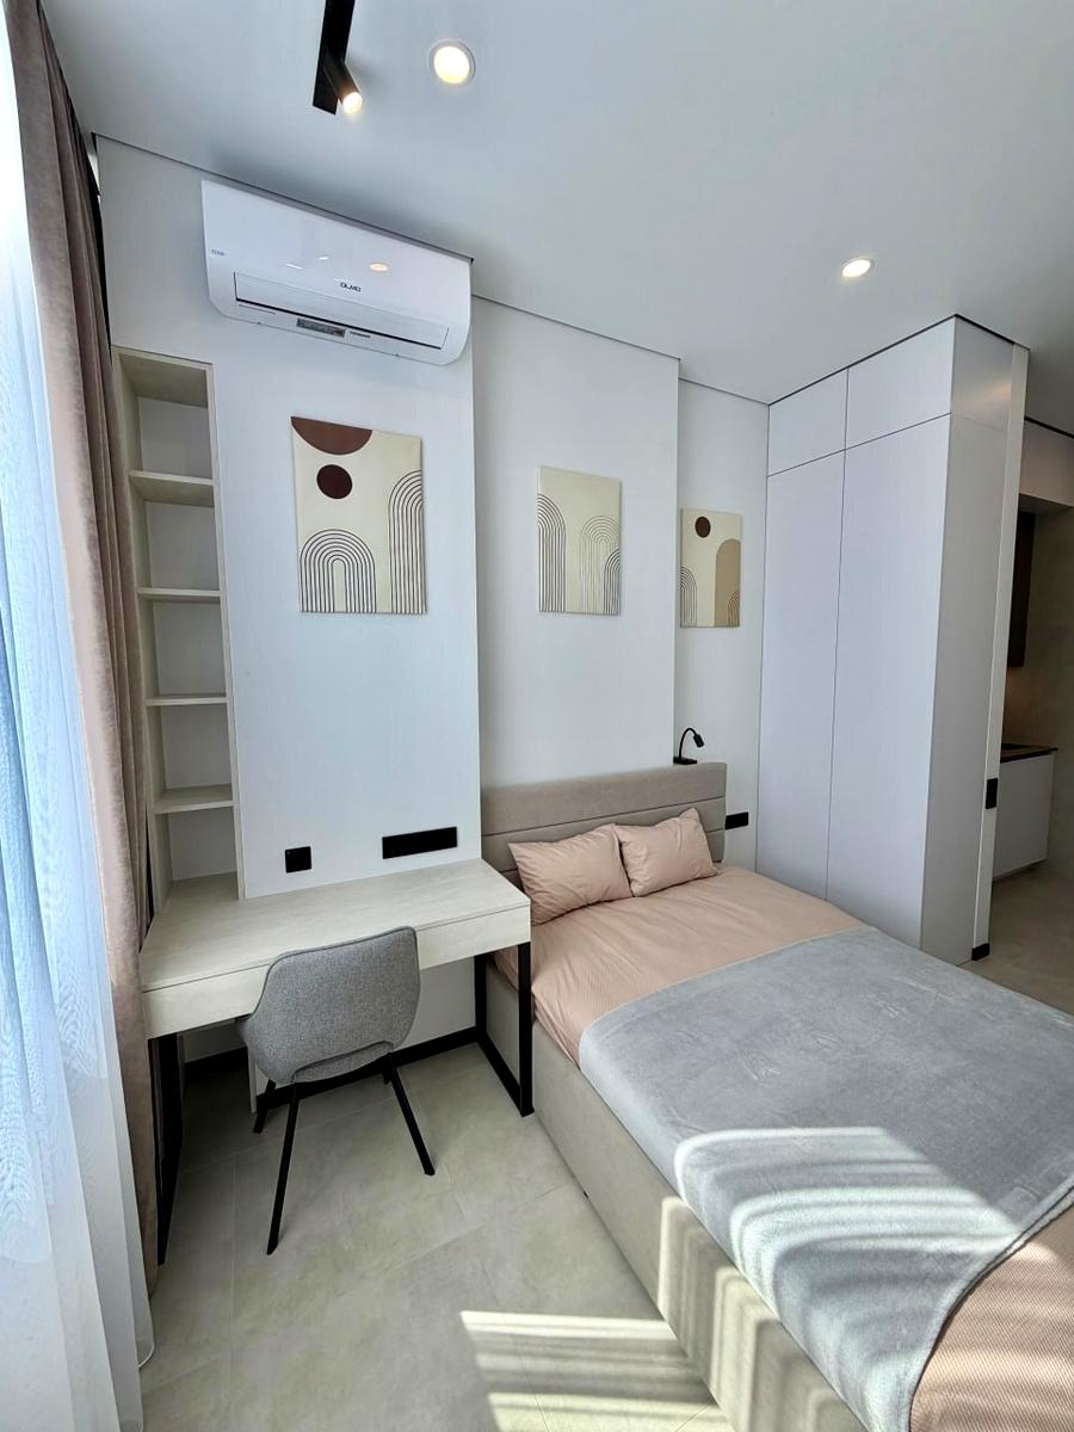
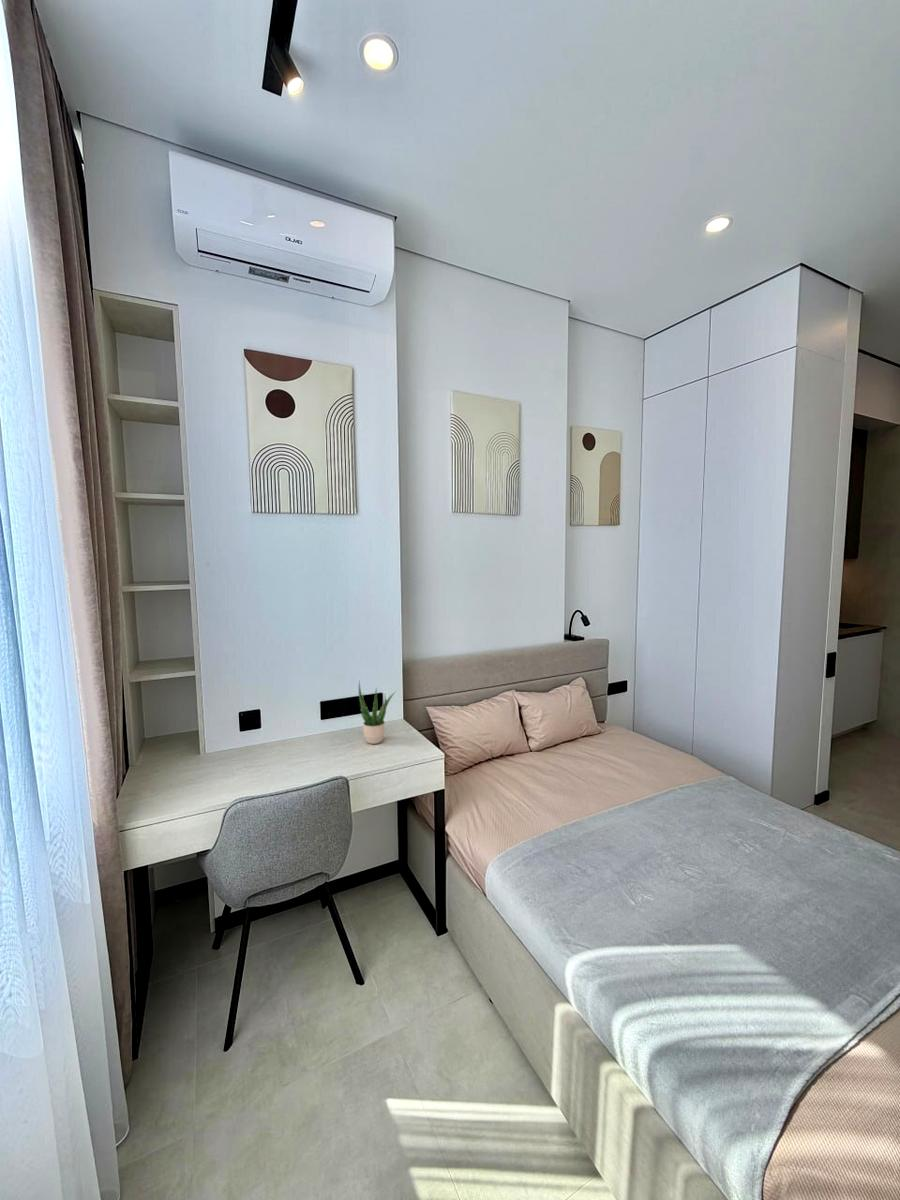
+ potted plant (373, 712)
